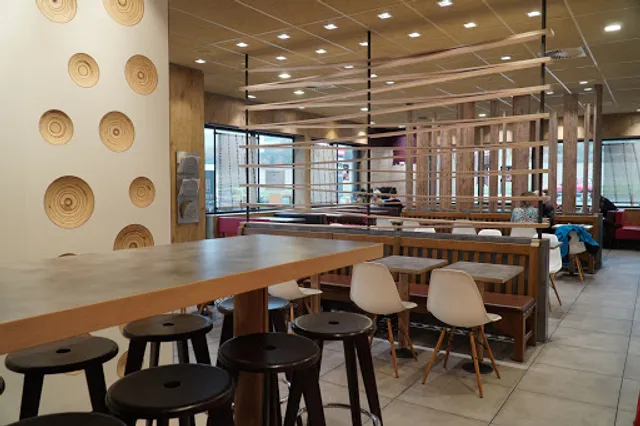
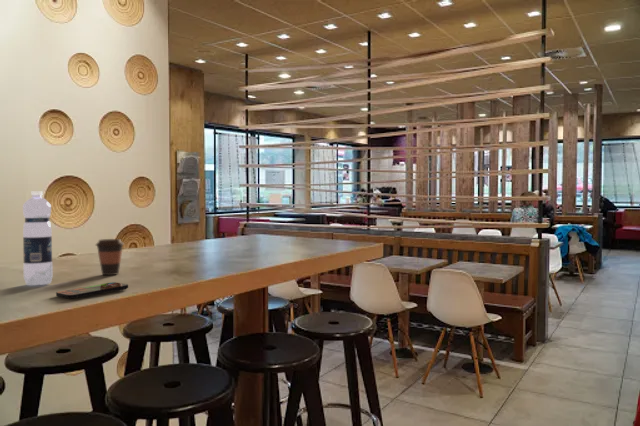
+ water bottle (37, 237)
+ coffee cup (110, 256)
+ smartphone (93, 289)
